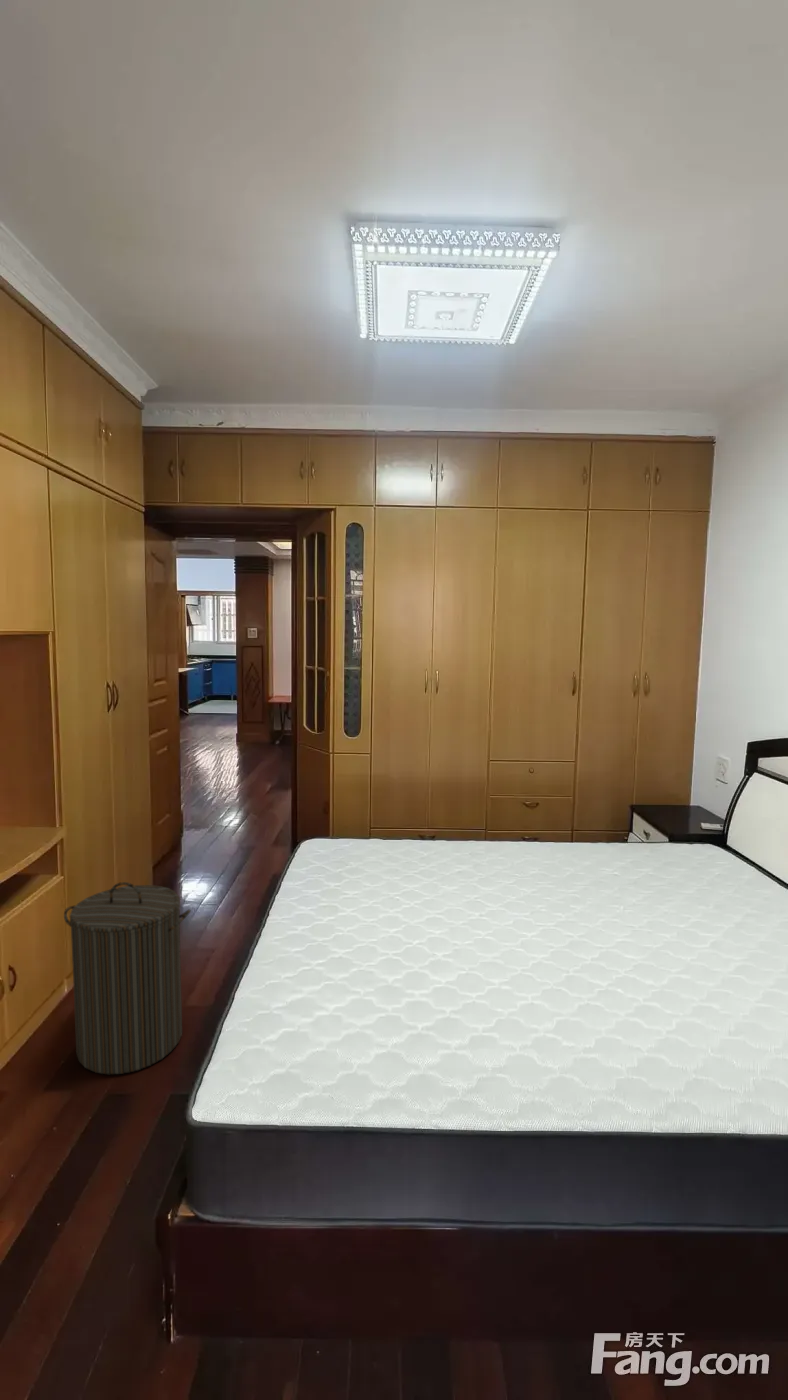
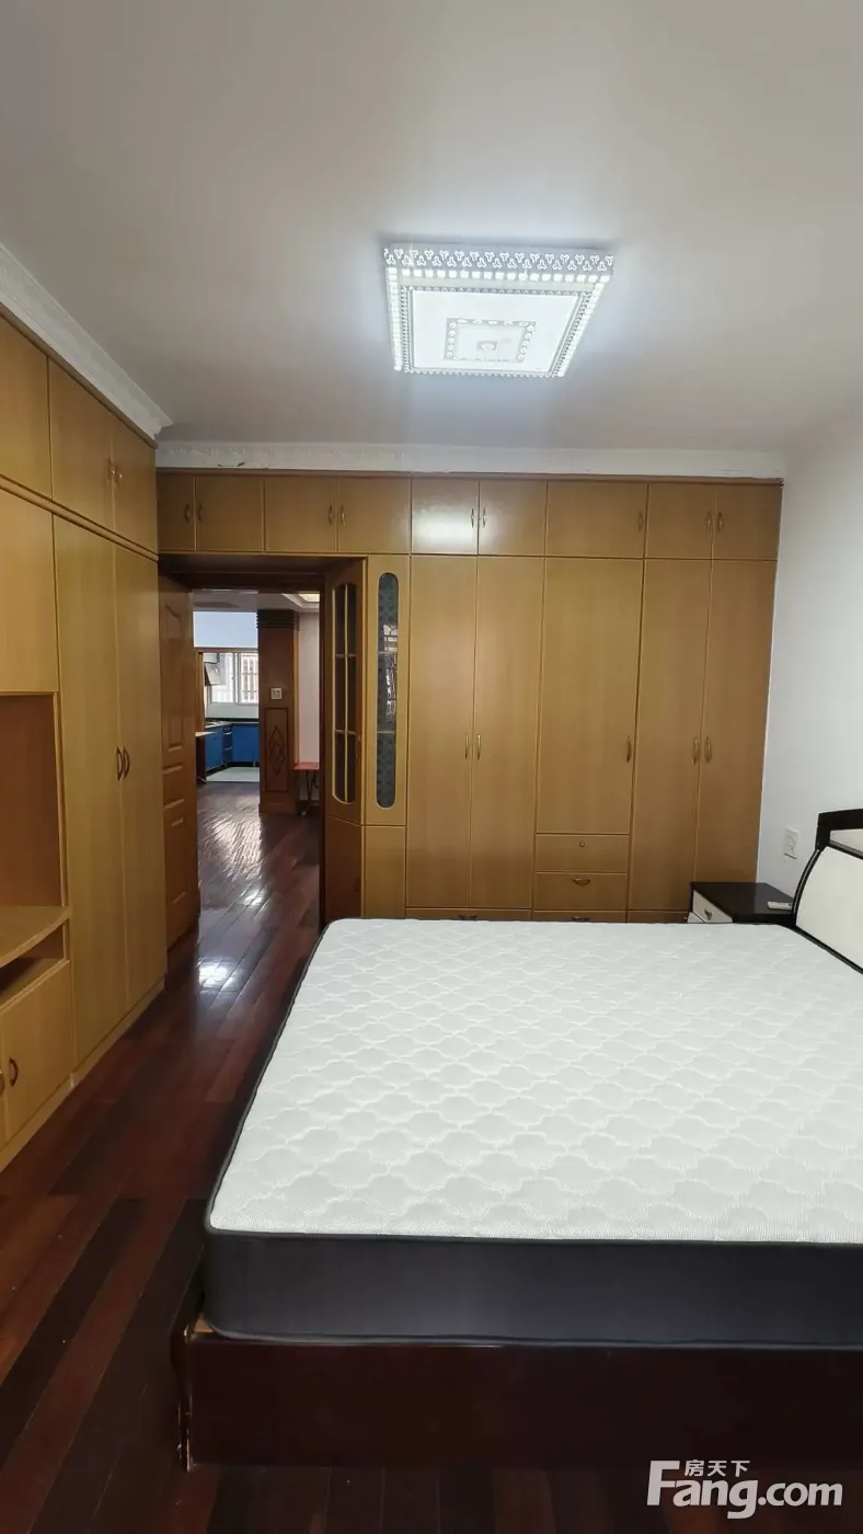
- laundry hamper (128, 963)
